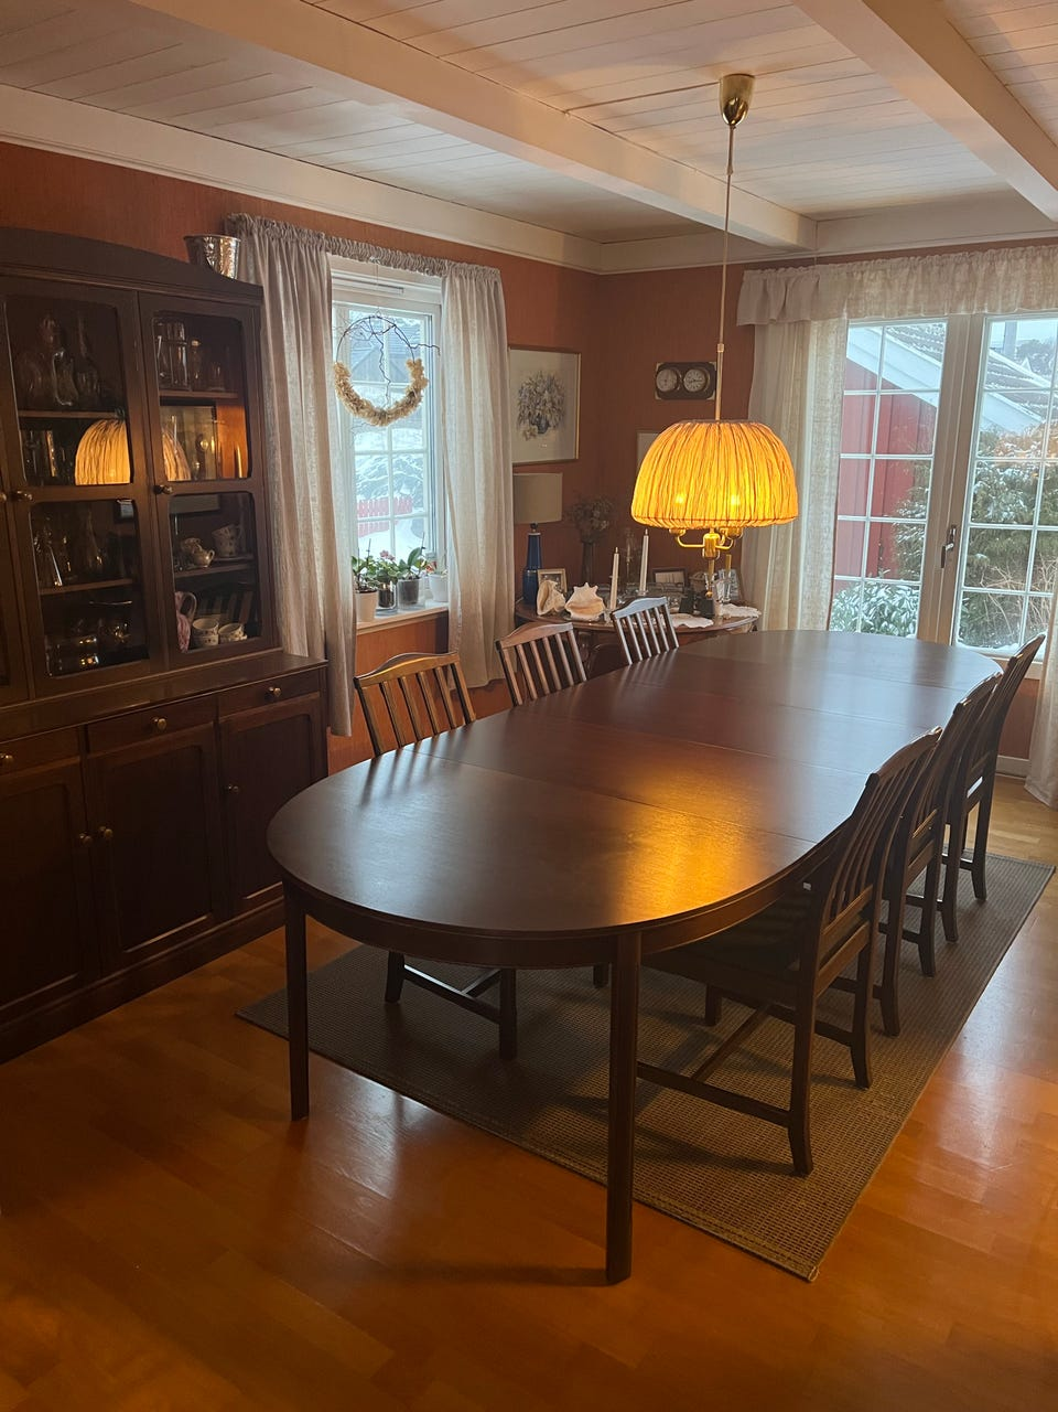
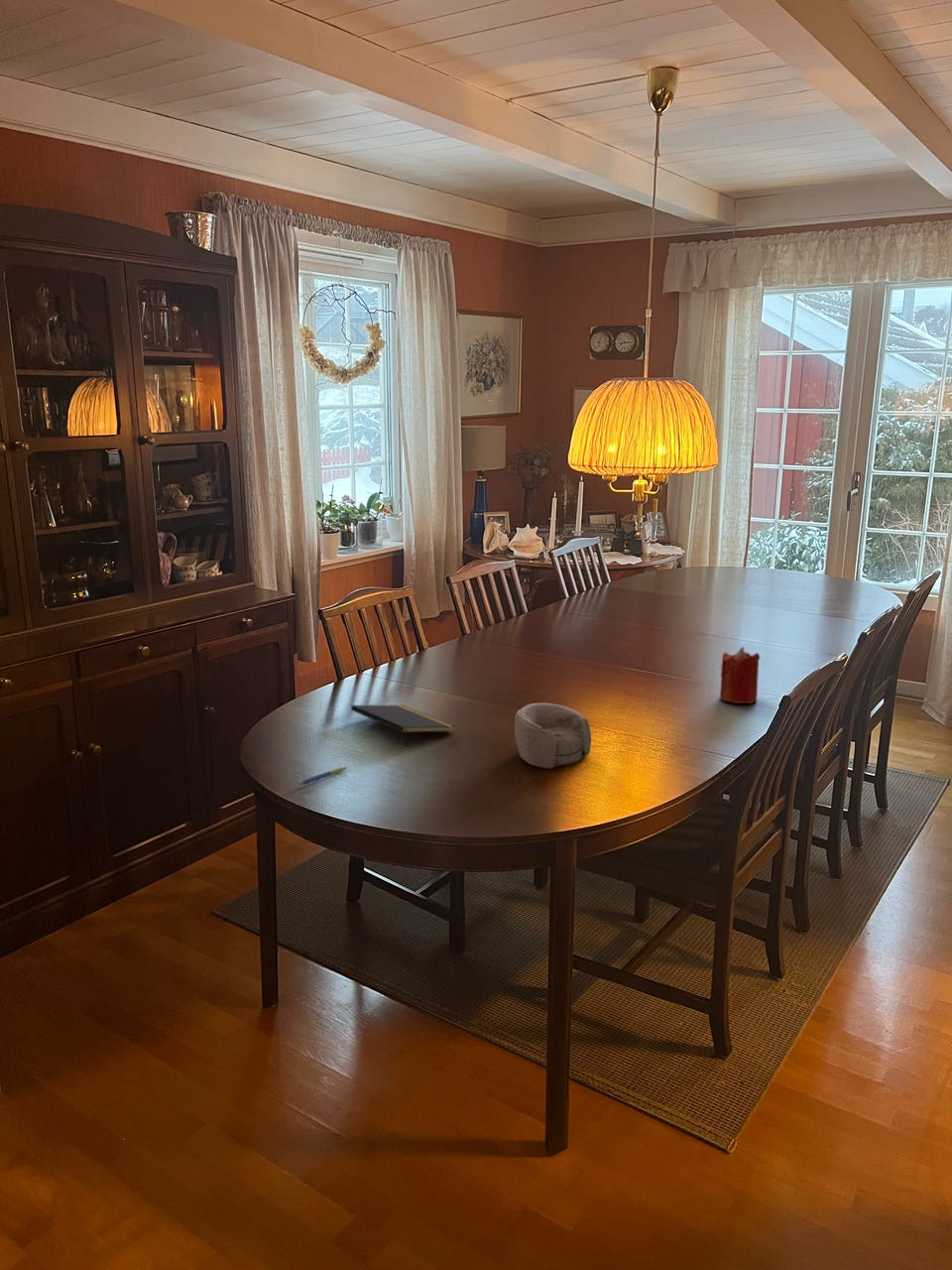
+ notepad (403, 717)
+ decorative bowl (549, 732)
+ pen (323, 775)
+ candle (740, 673)
